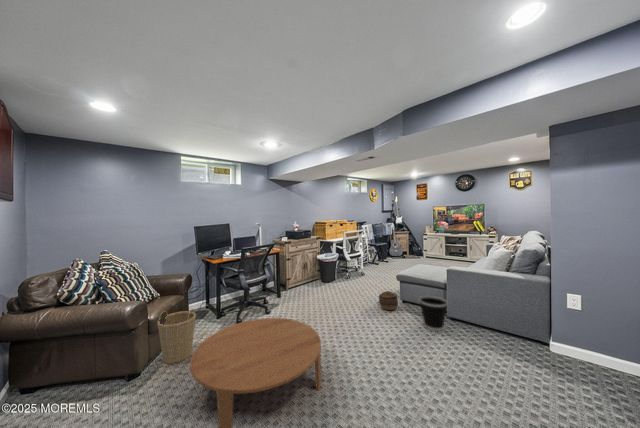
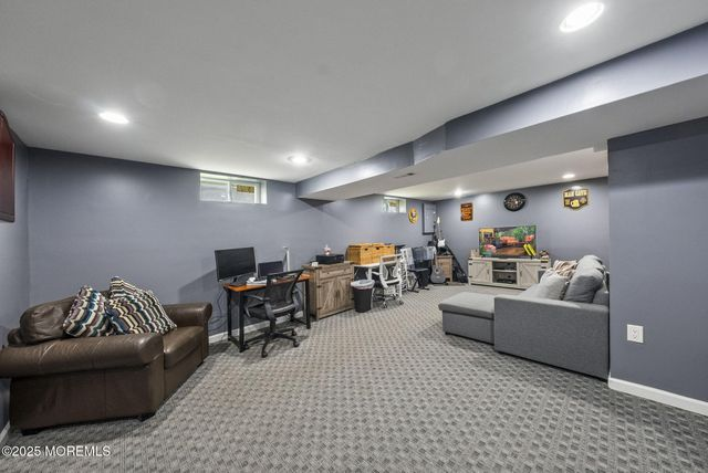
- coffee table (260, 362)
- wastebasket (433, 313)
- basket (177, 333)
- basket (388, 300)
